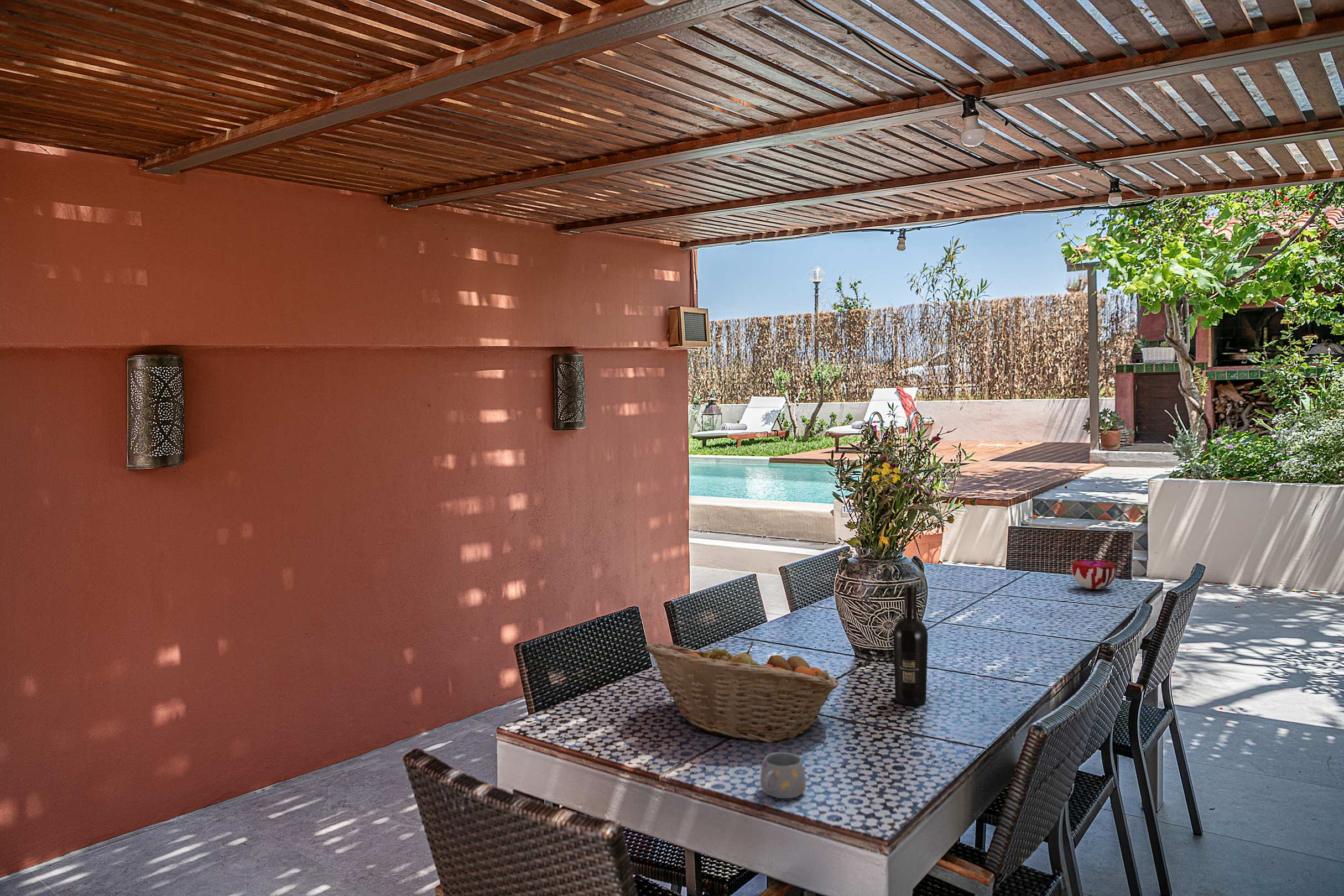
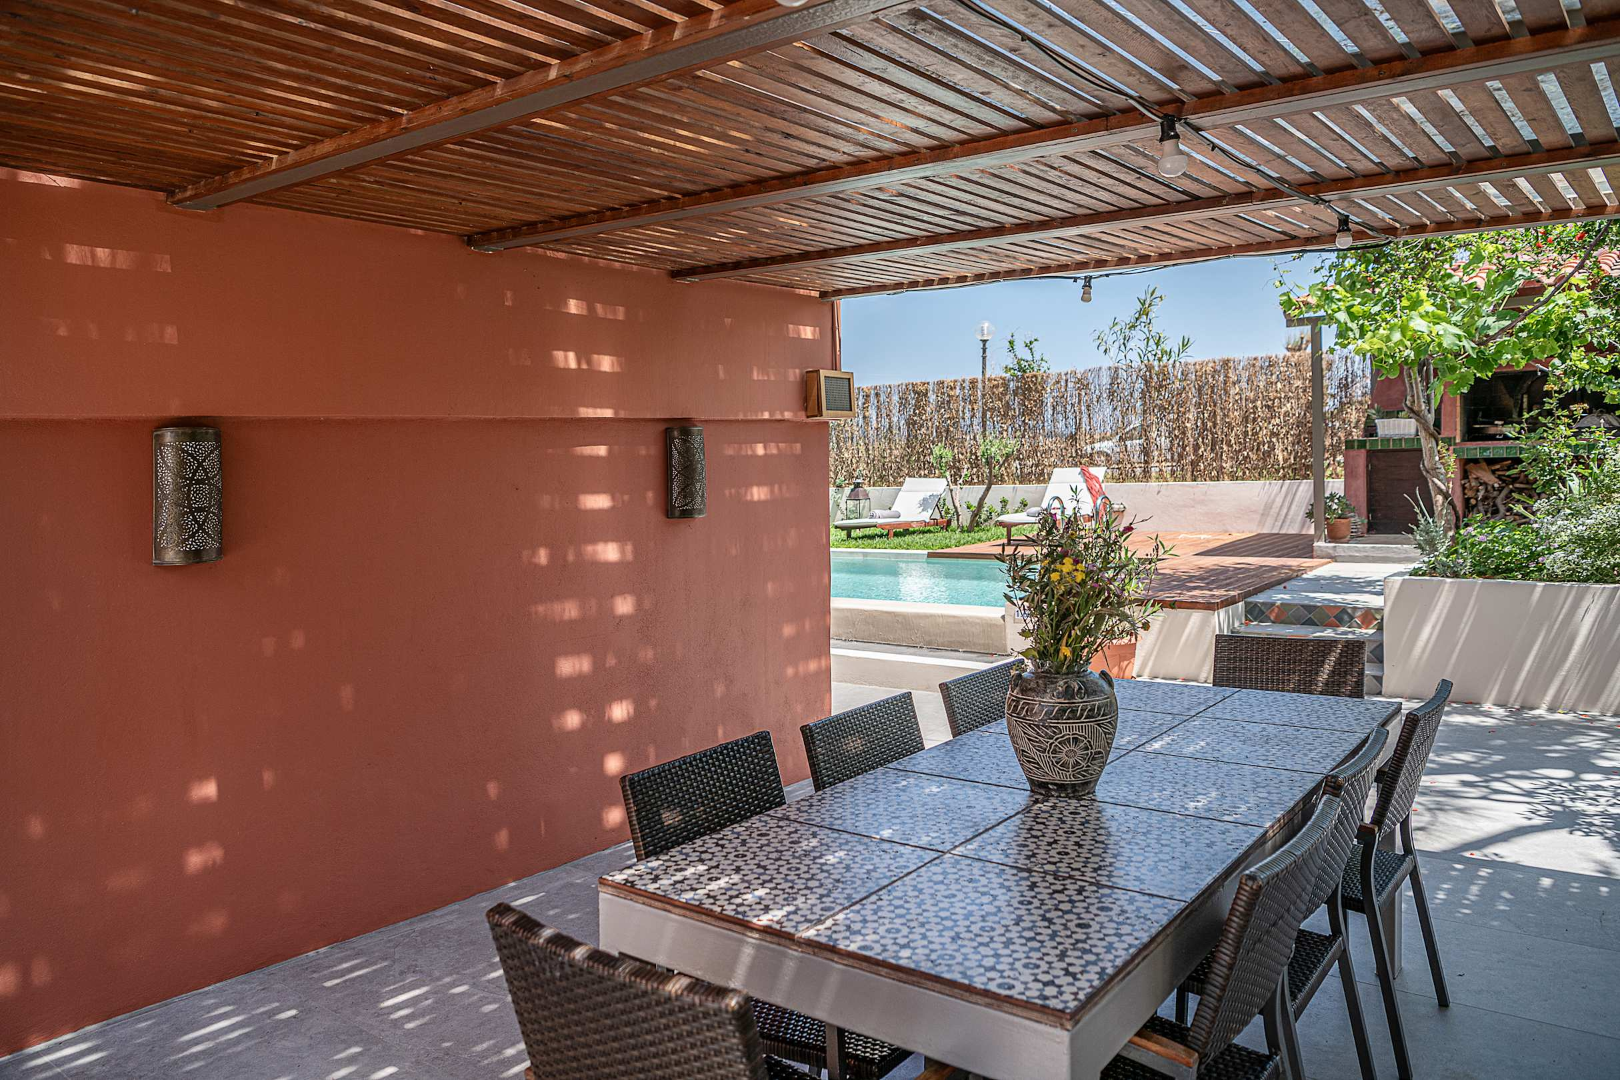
- fruit basket (739, 679)
- mug (779, 778)
- decorative bowl (1093, 576)
- wine bottle (910, 644)
